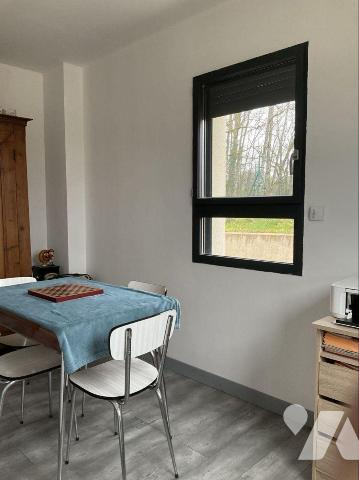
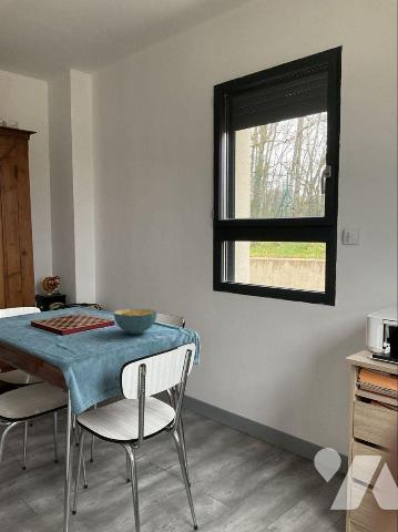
+ cereal bowl (135, 321)
